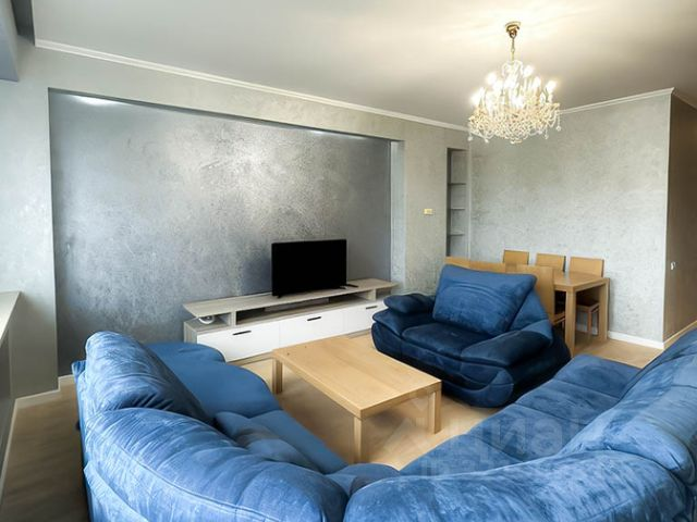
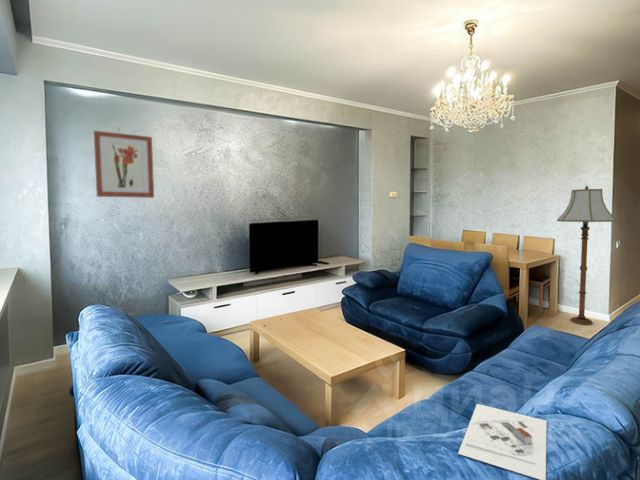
+ wall art (125, 165)
+ architectural model (505, 431)
+ floor lamp (584, 254)
